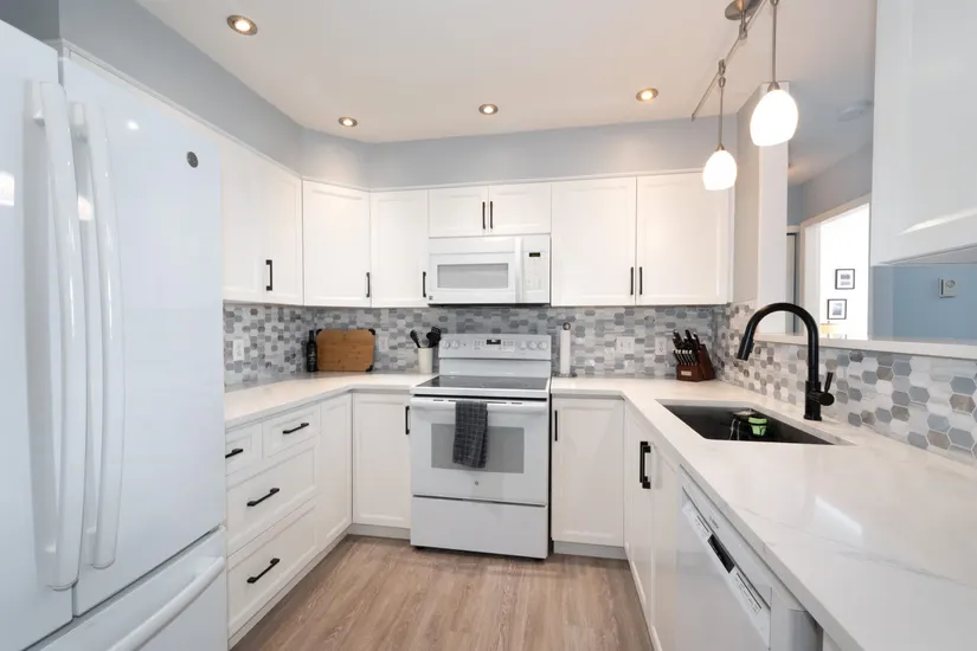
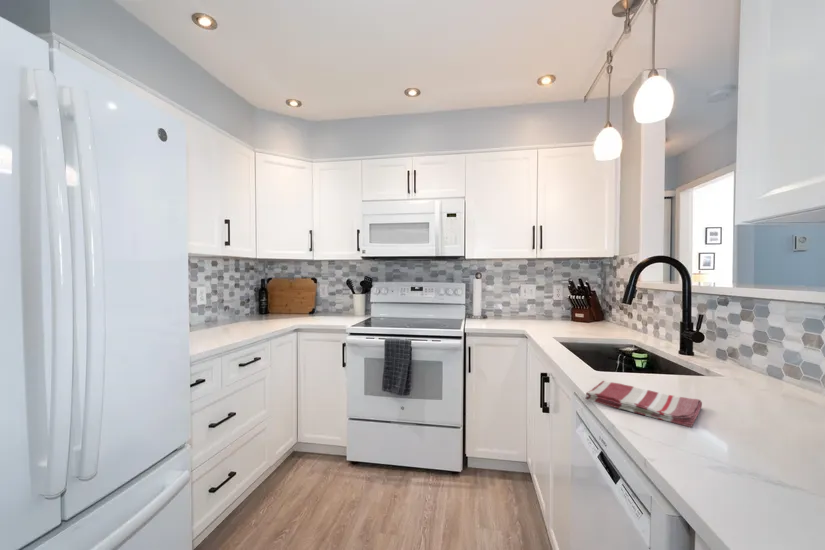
+ dish towel (641, 398)
